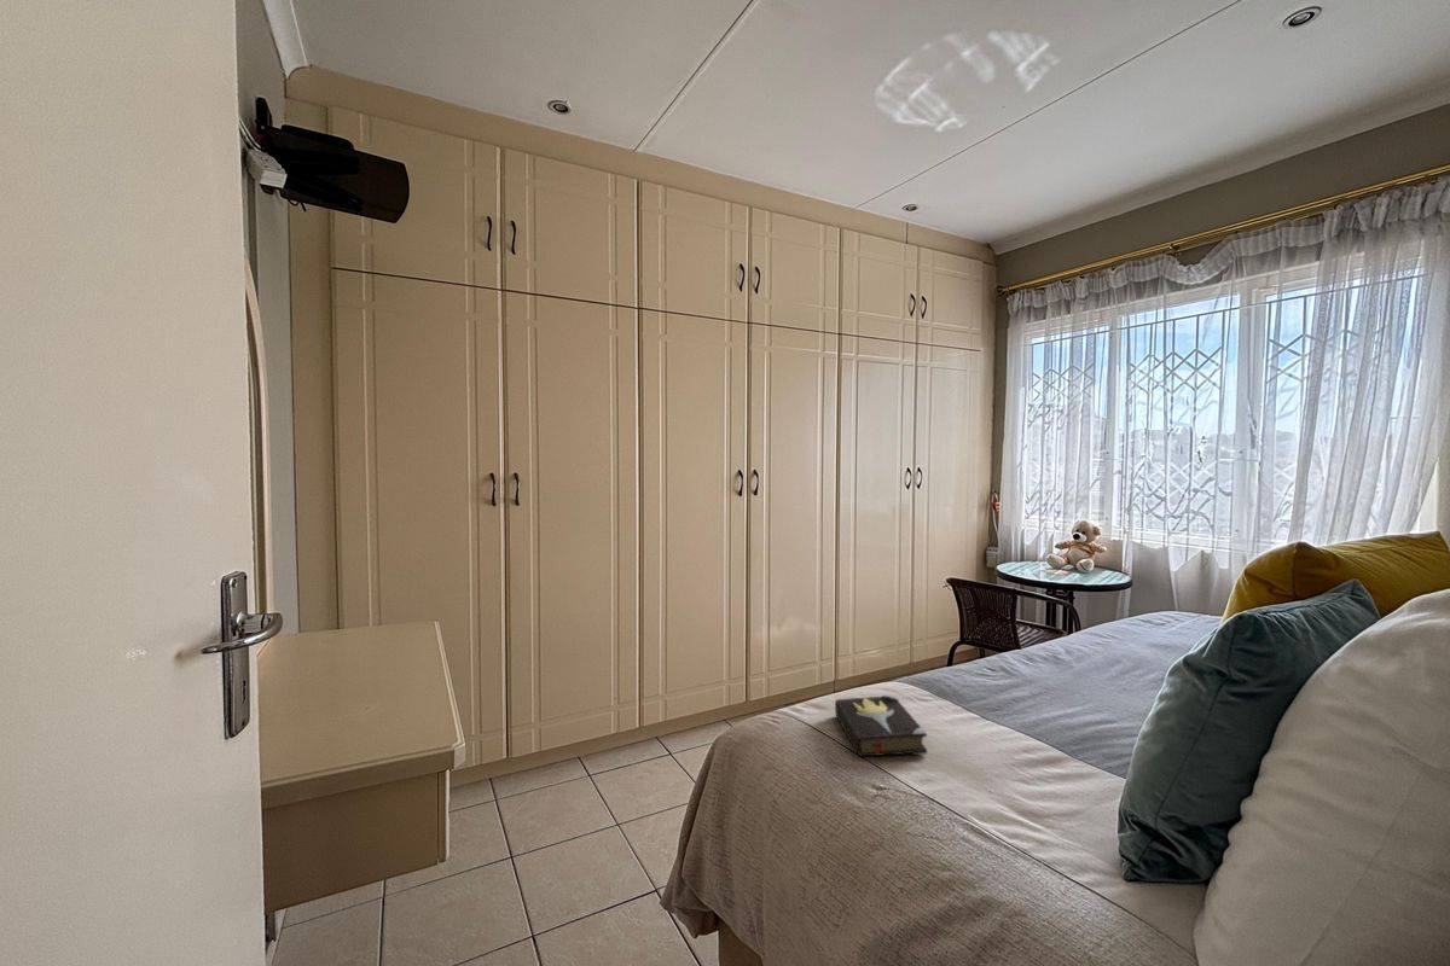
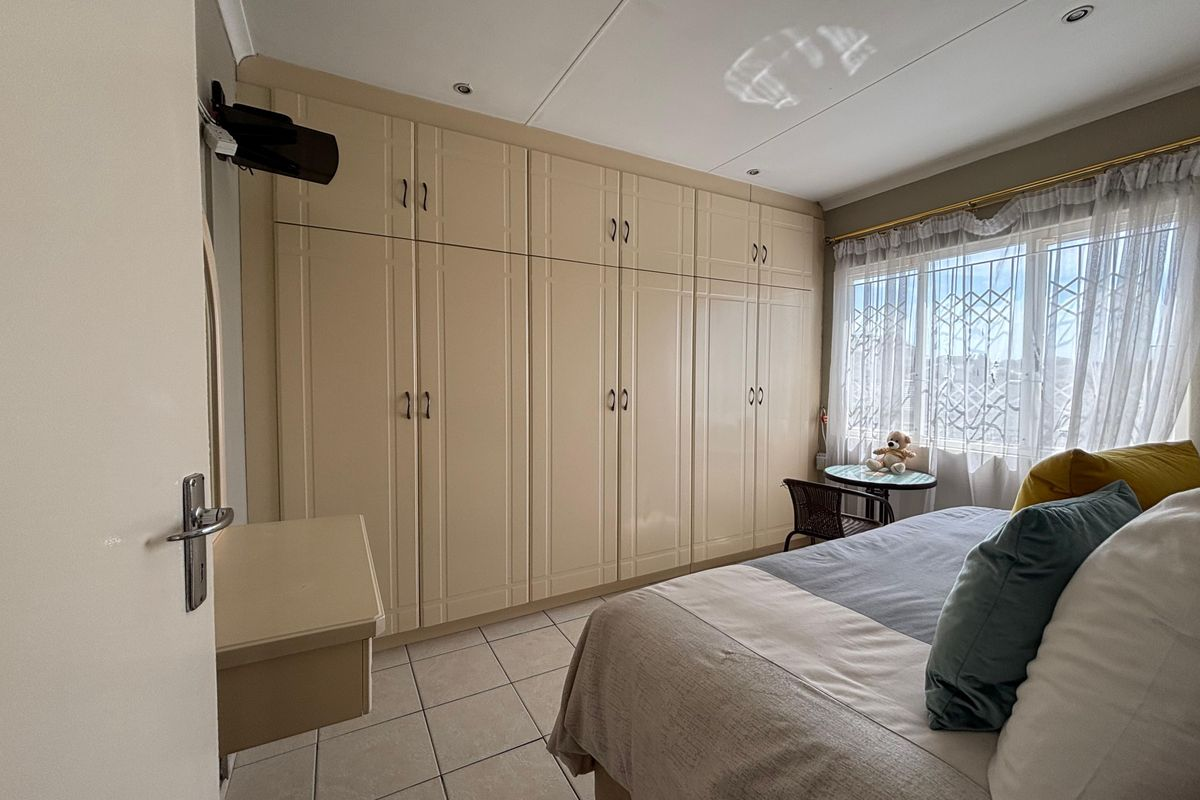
- hardback book (877, 722)
